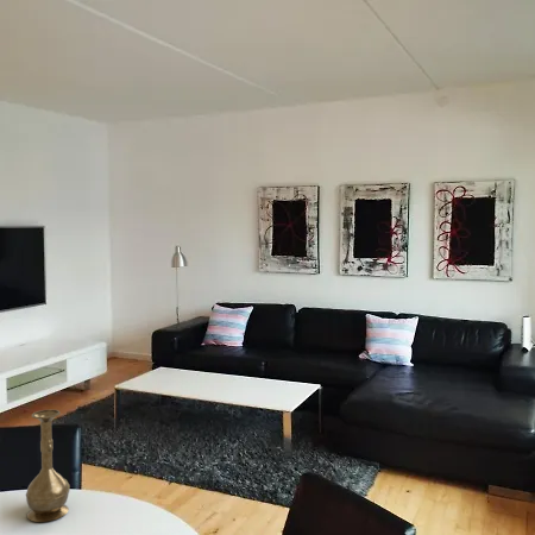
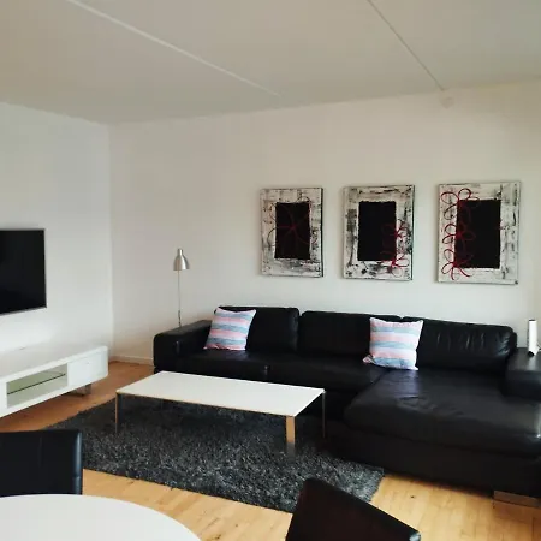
- vase (46, 462)
